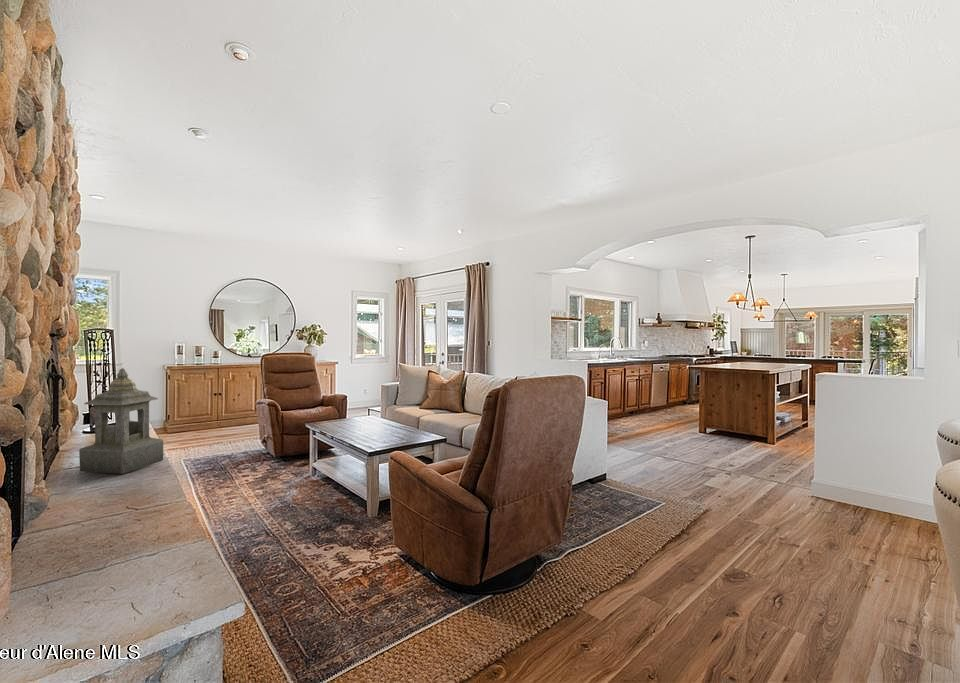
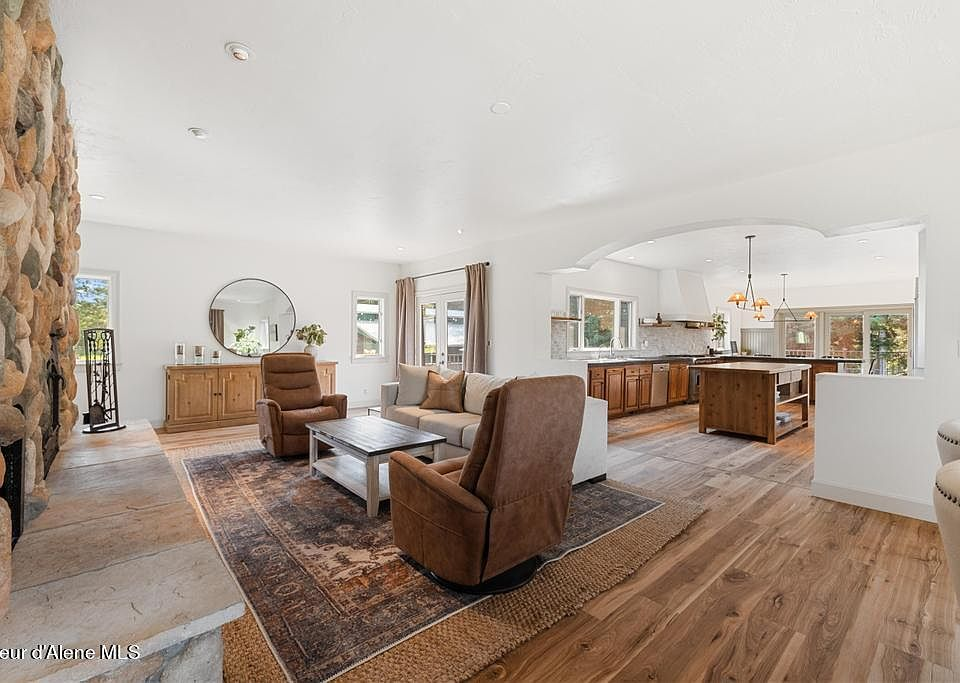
- lantern (123, 417)
